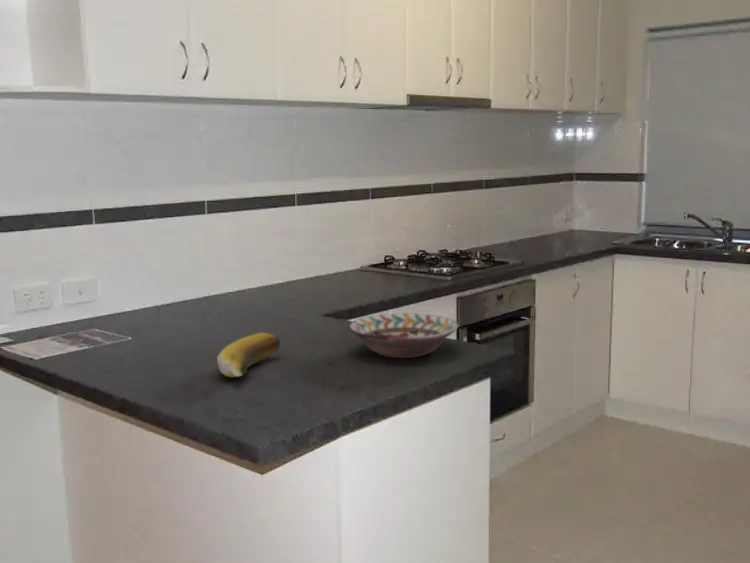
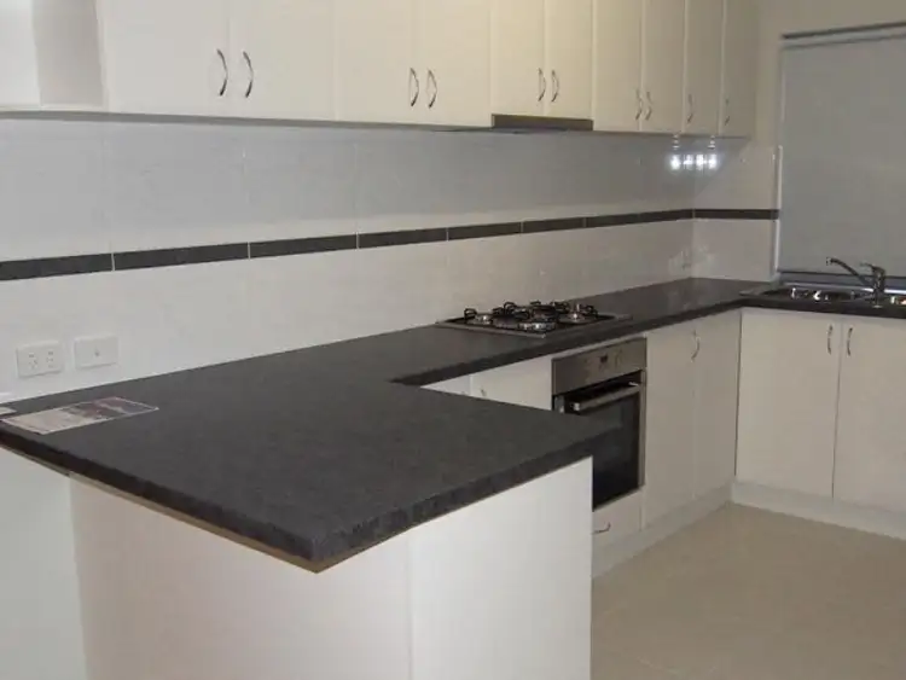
- banana (255, 356)
- decorative bowl (403, 338)
